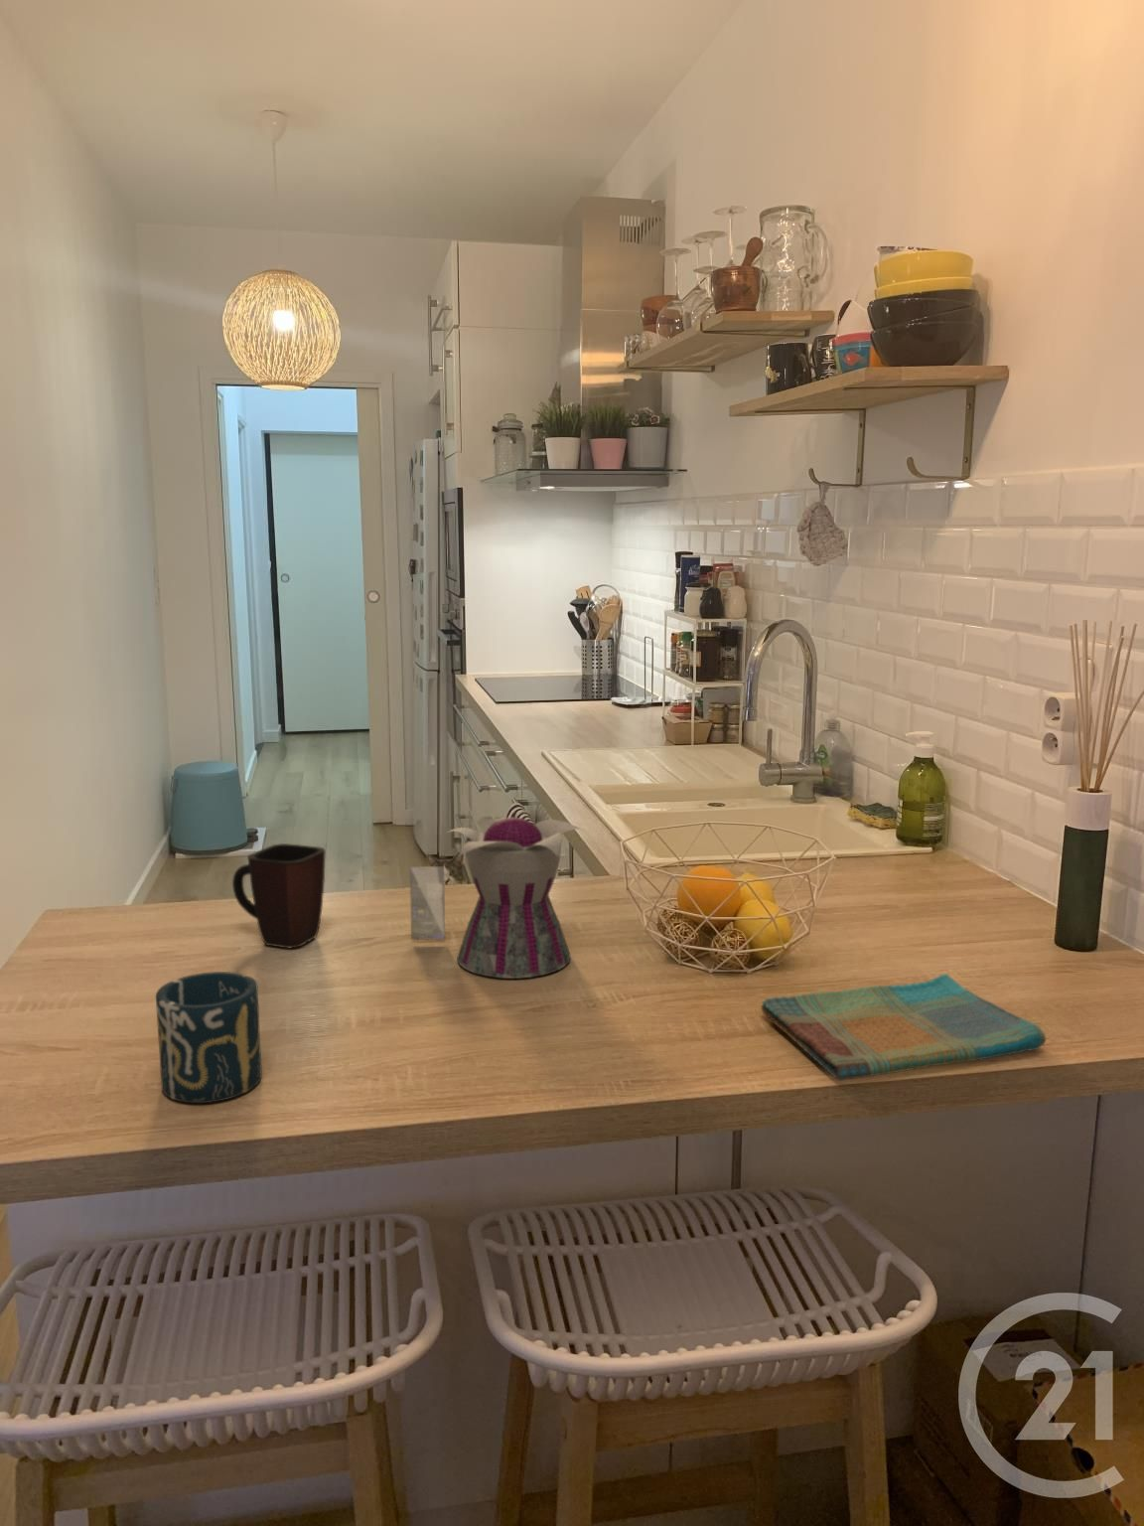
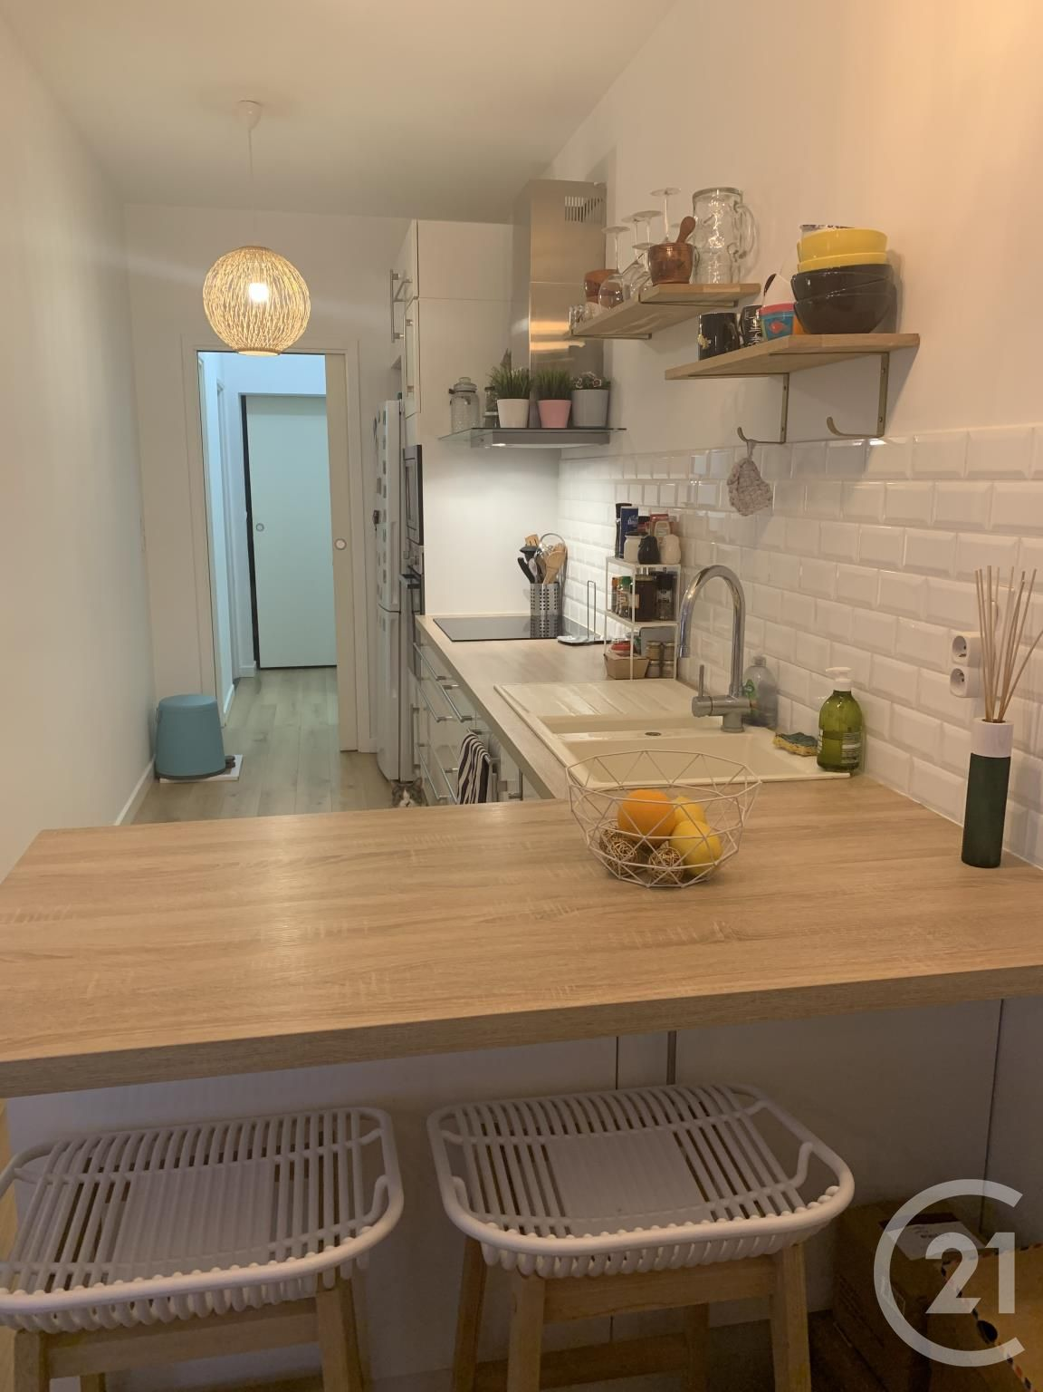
- cup (210, 1029)
- mug (276, 896)
- teapot (499, 887)
- dish towel (899, 1023)
